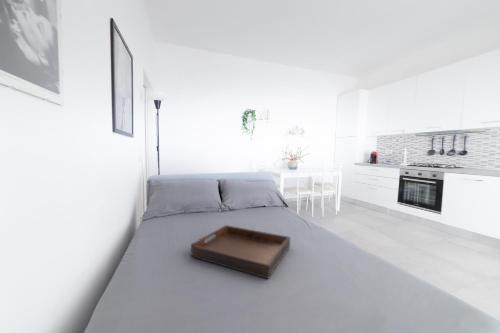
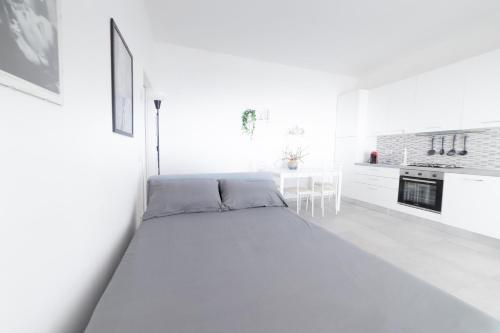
- serving tray (242, 246)
